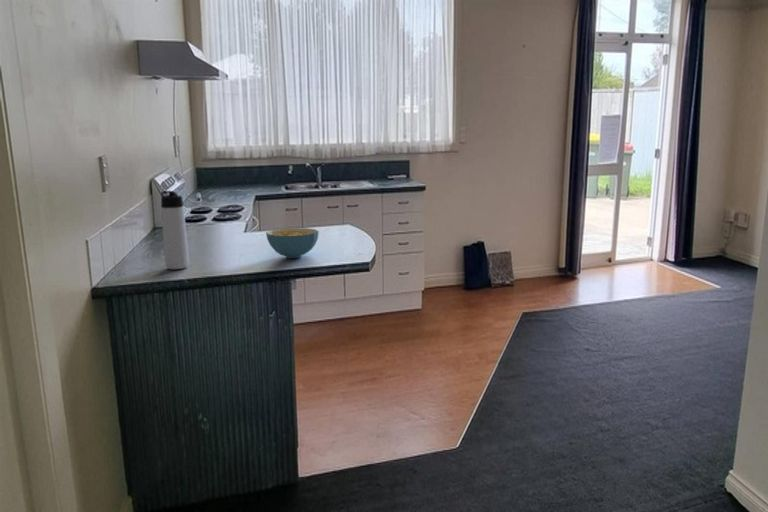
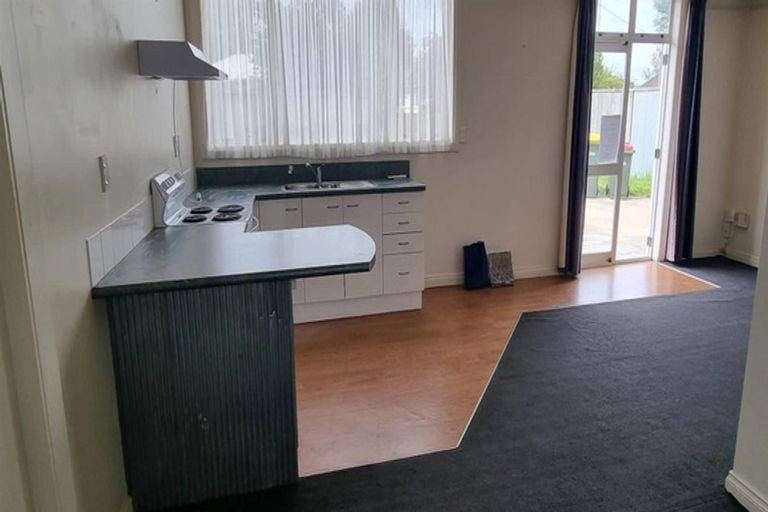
- cereal bowl (292, 244)
- thermos bottle (173, 229)
